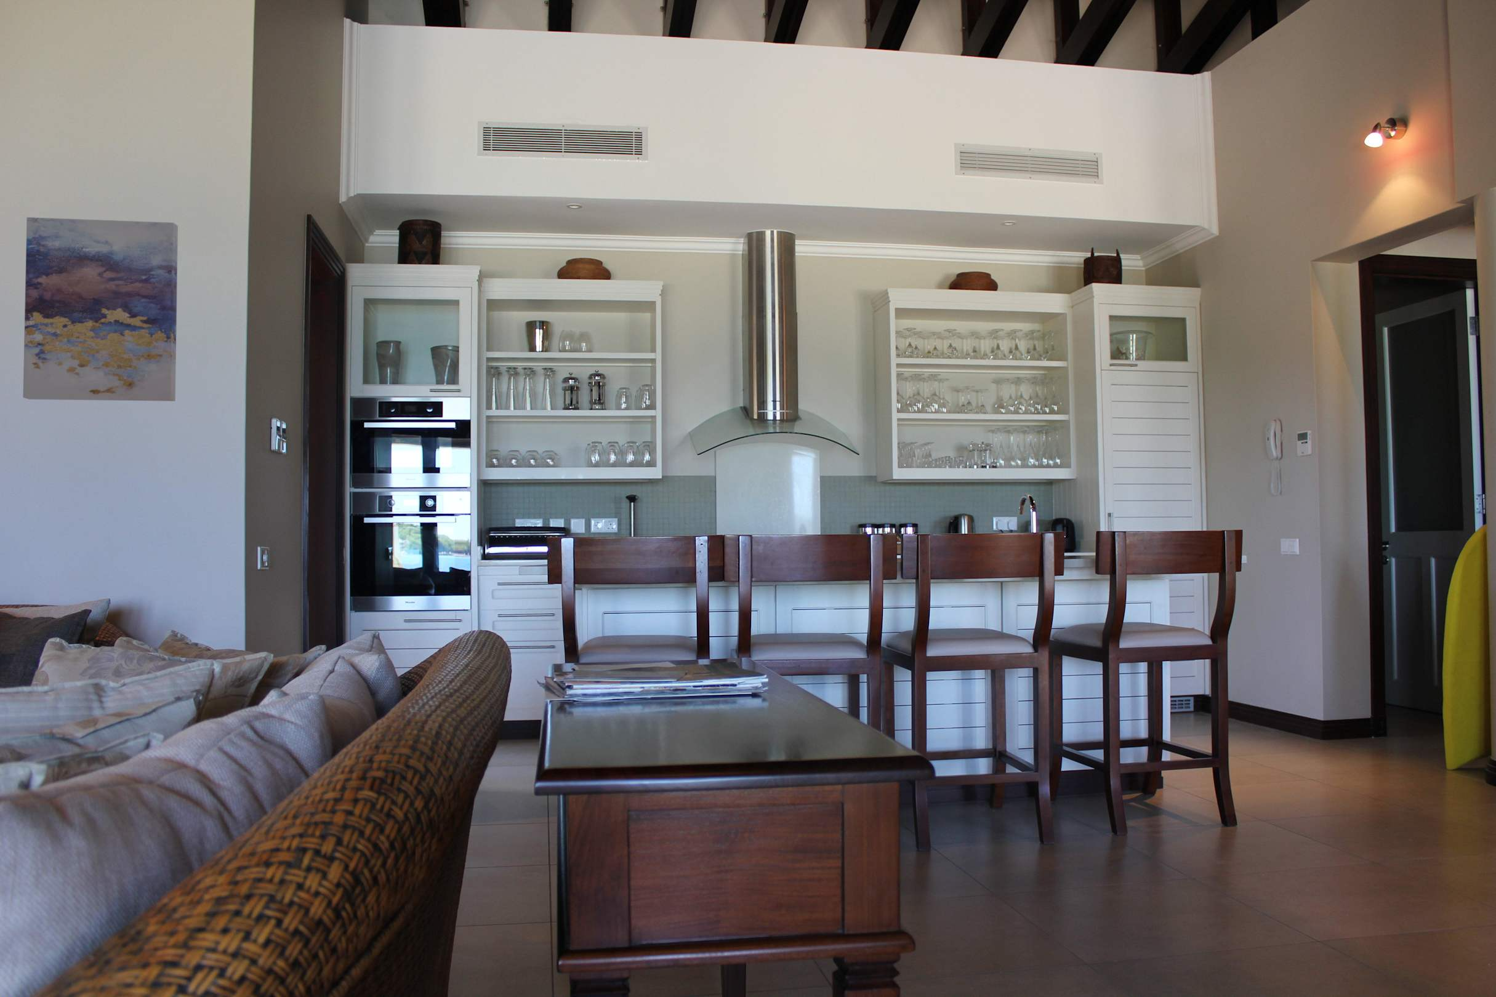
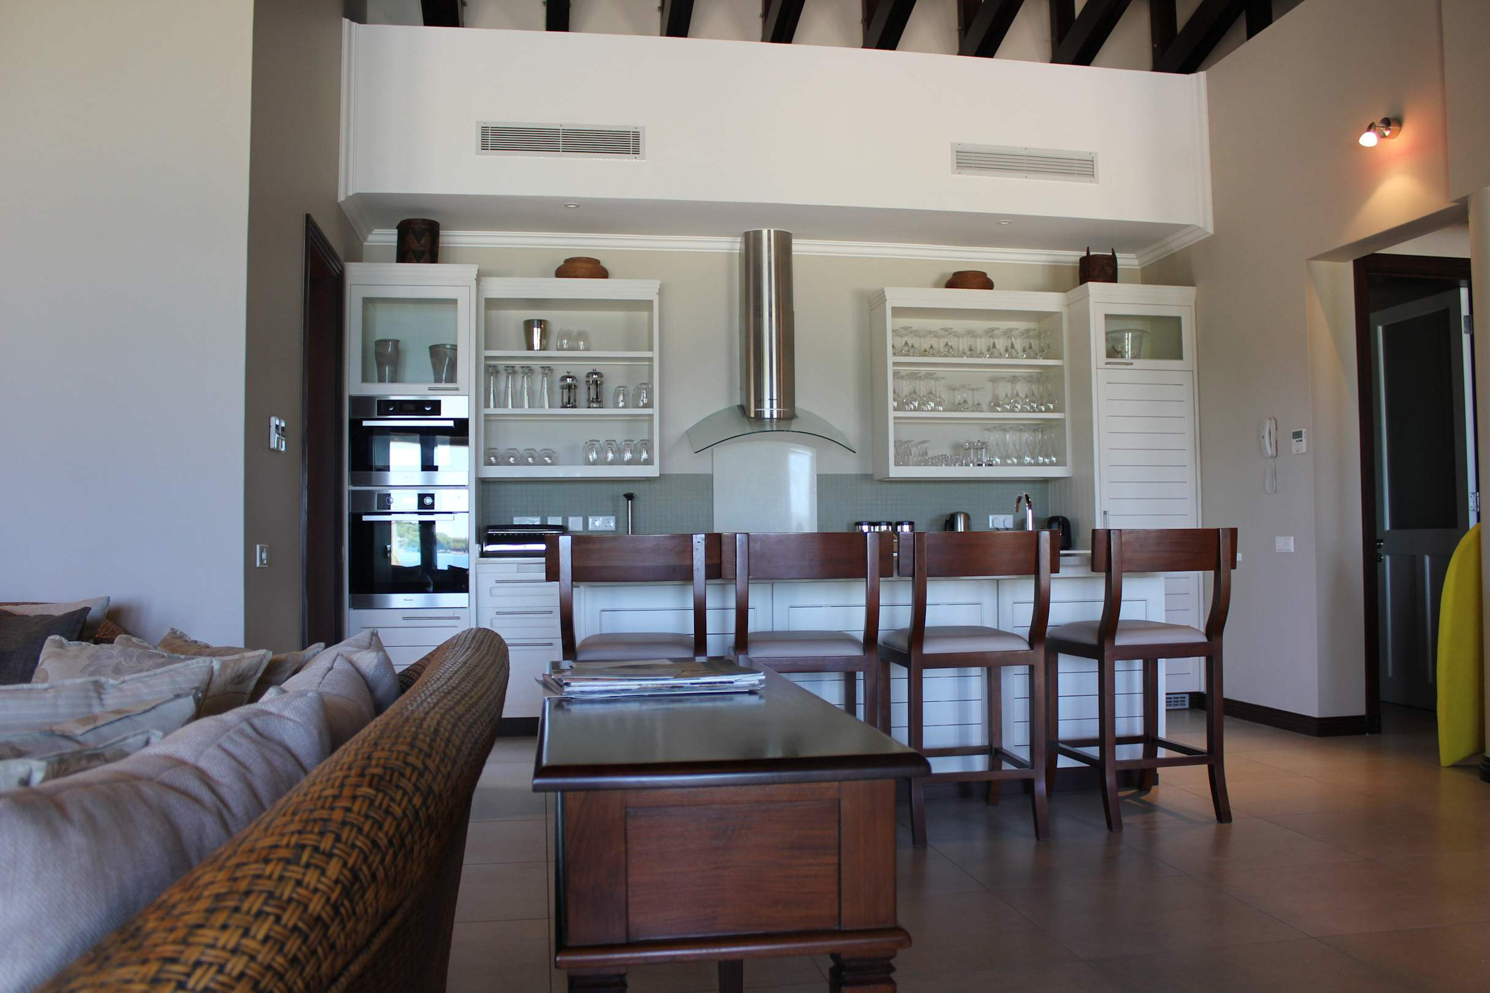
- wall art (101, 310)
